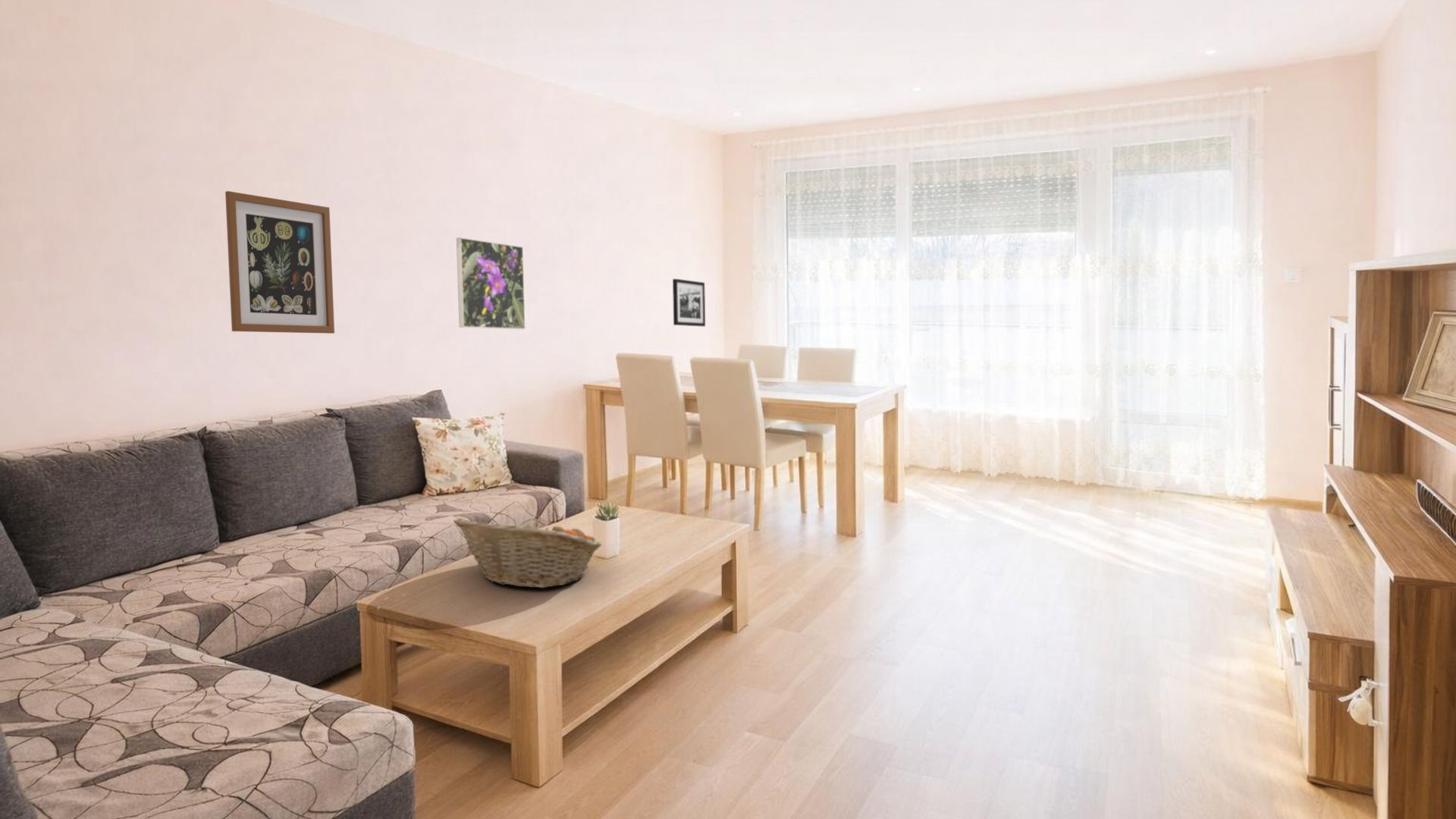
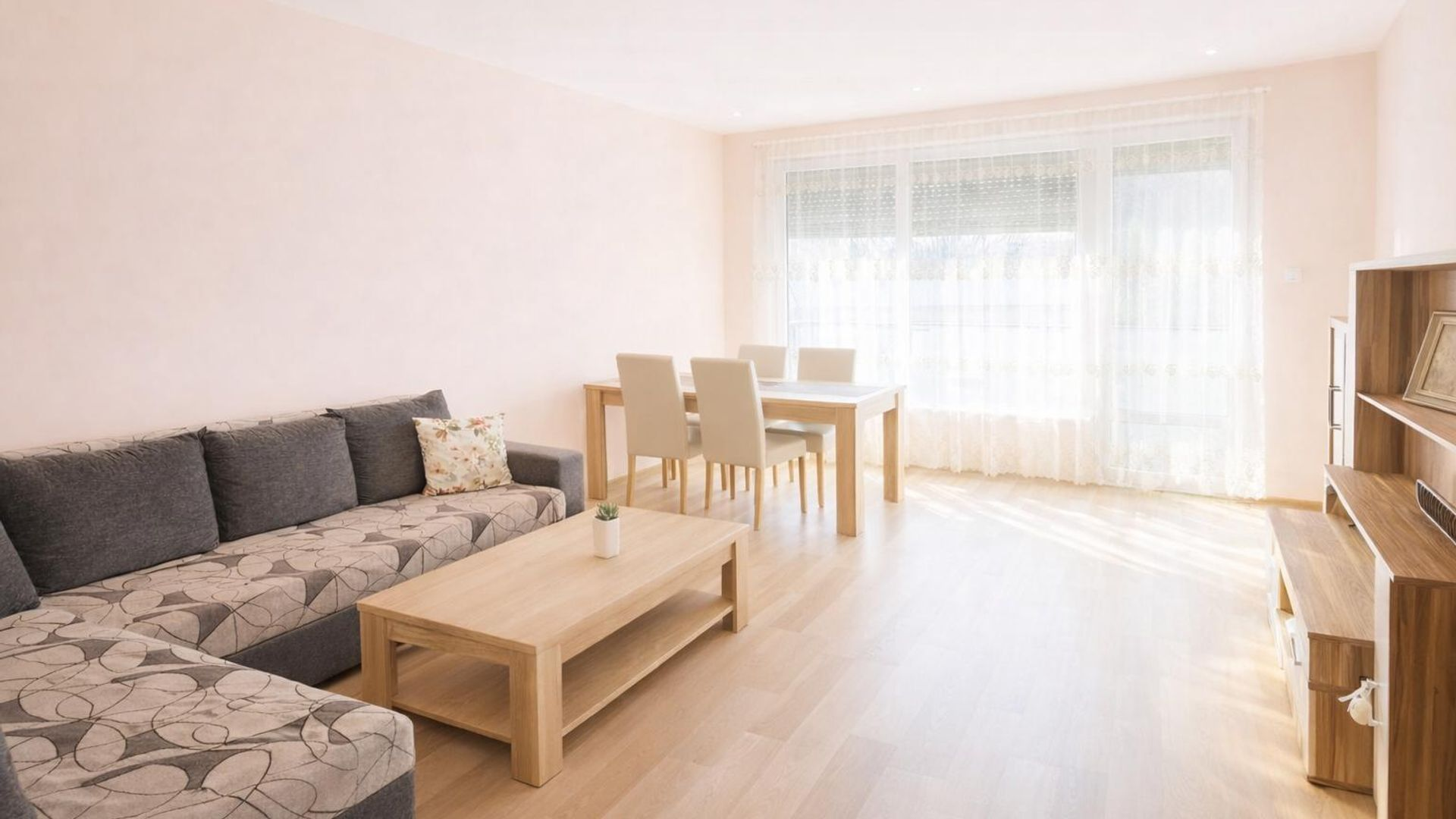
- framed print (492, 285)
- fruit basket (528, 545)
- picture frame (689, 303)
- wall art (283, 266)
